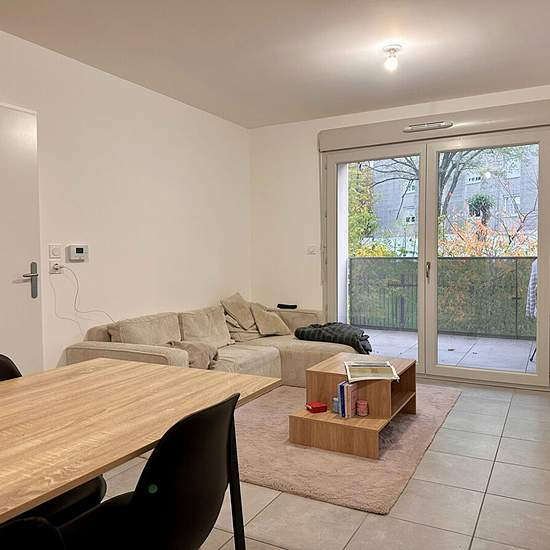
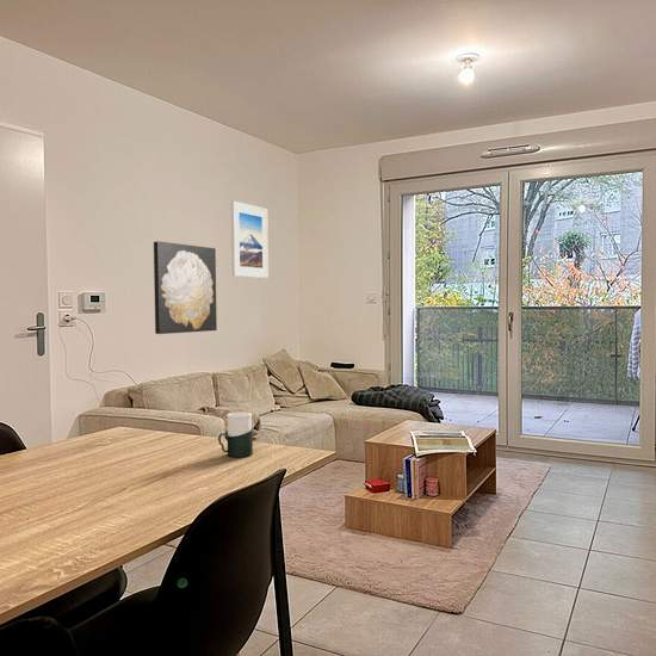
+ wall art (186, 289)
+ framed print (250, 241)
+ cup (235, 434)
